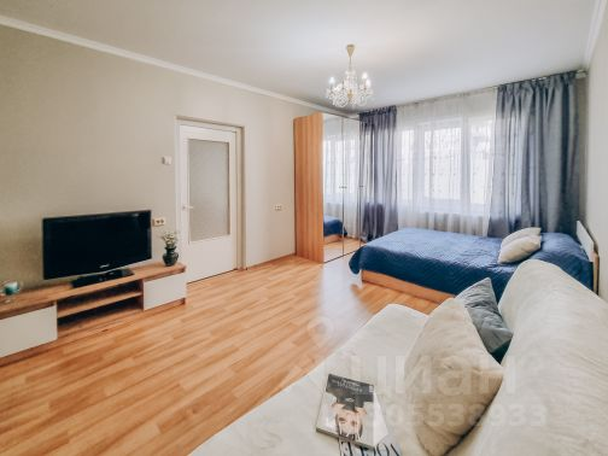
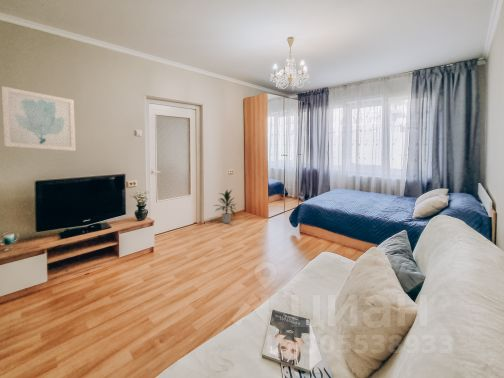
+ indoor plant (226, 206)
+ wall art (41, 121)
